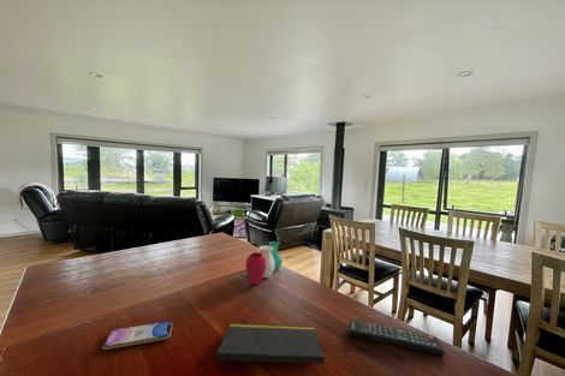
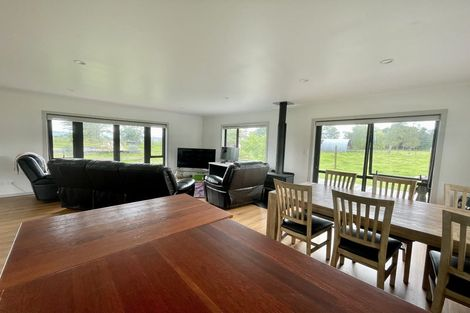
- smartphone (139, 334)
- remote control (392, 336)
- notepad (270, 340)
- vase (264, 261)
